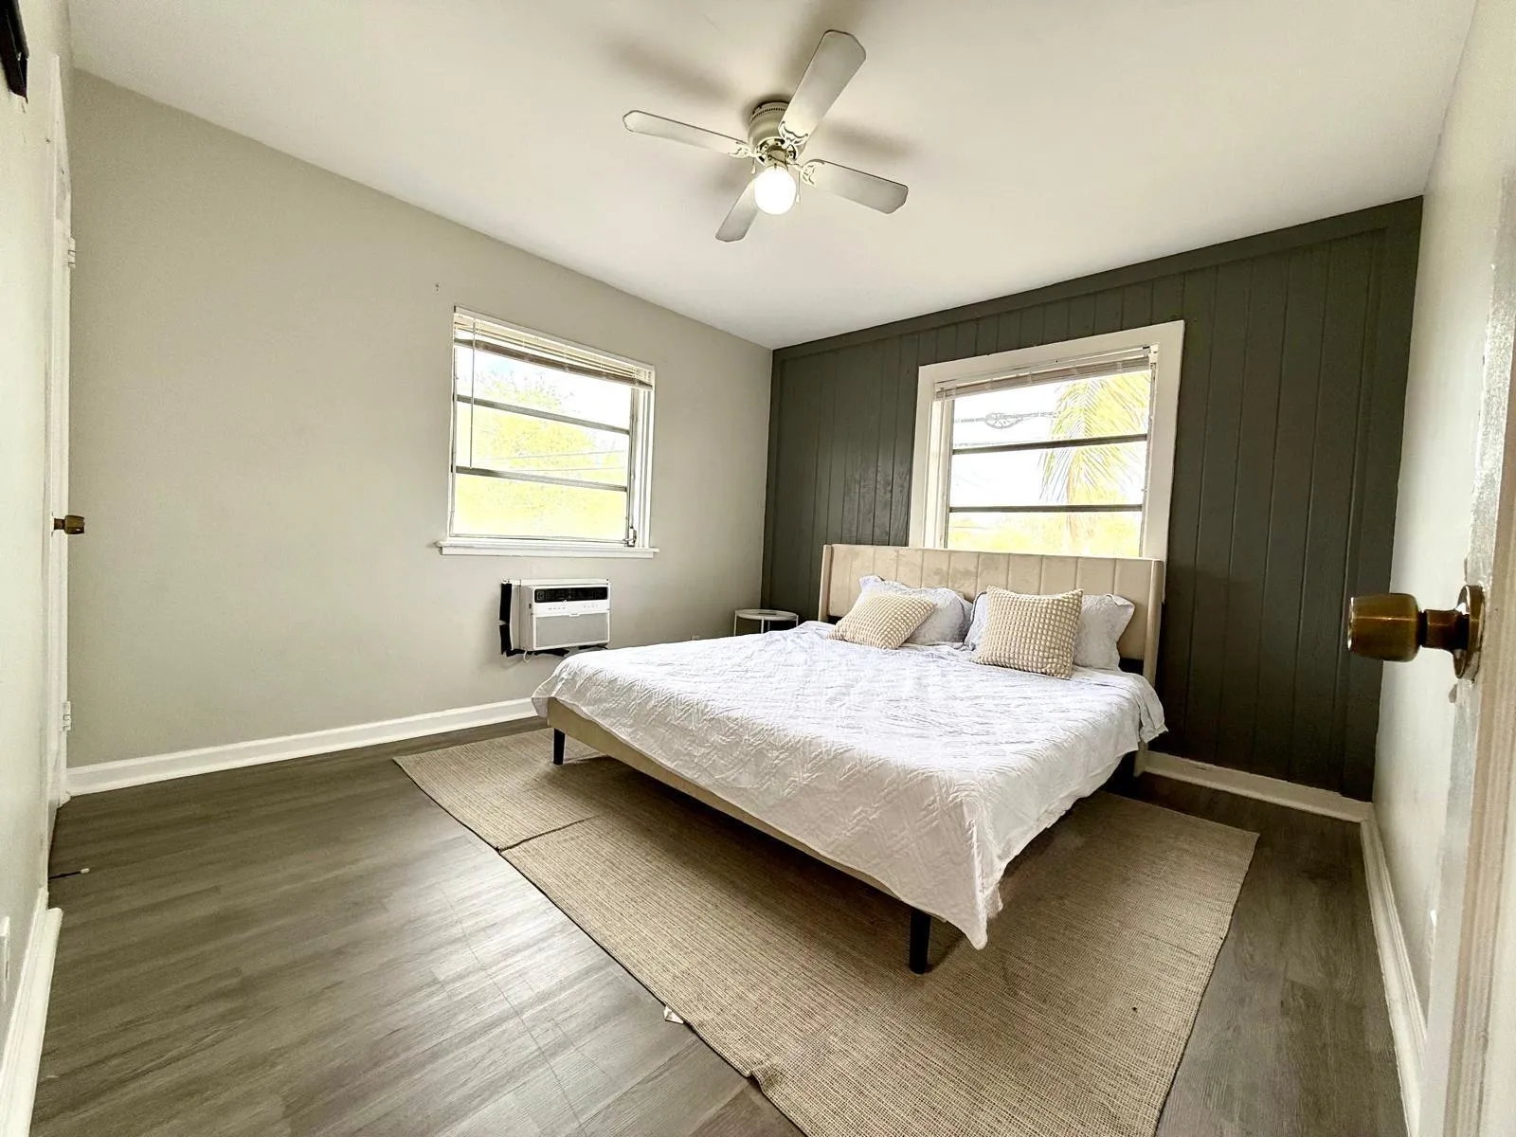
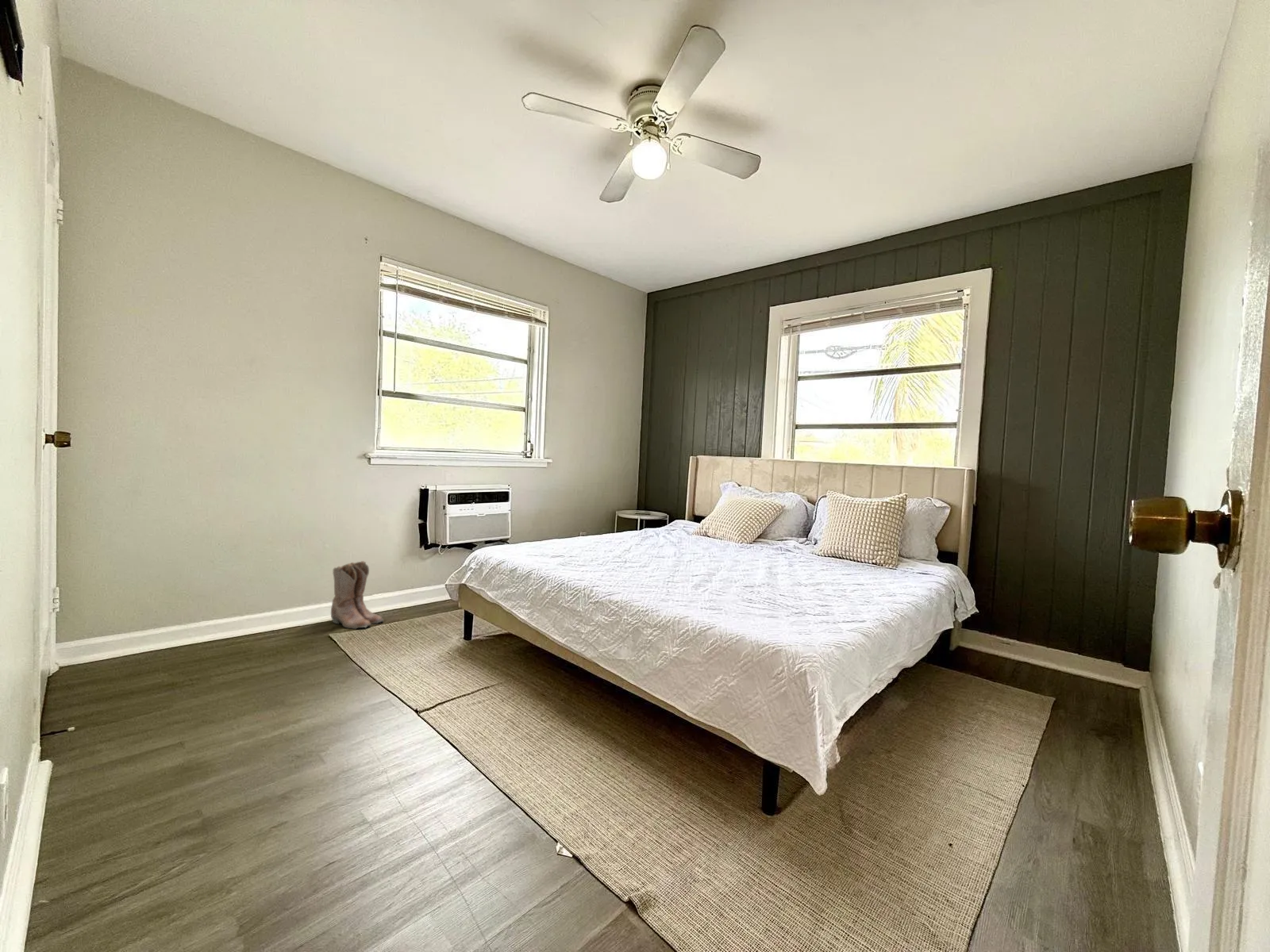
+ boots (358, 593)
